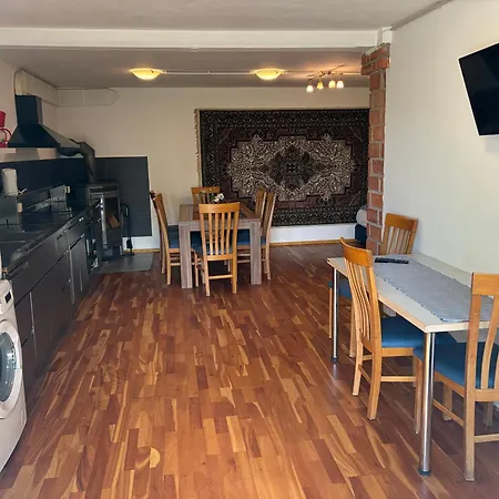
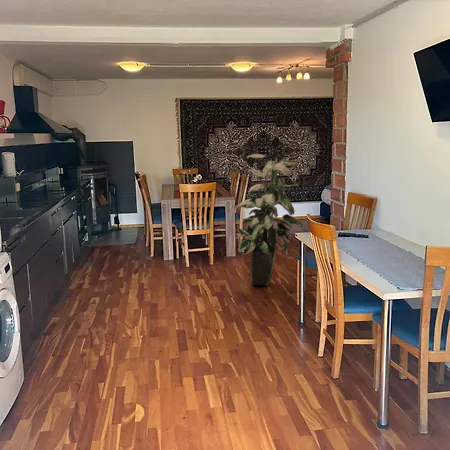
+ indoor plant (265, 220)
